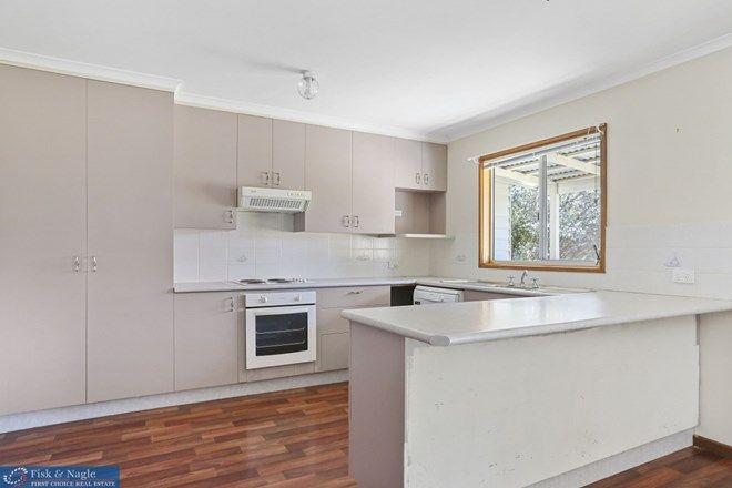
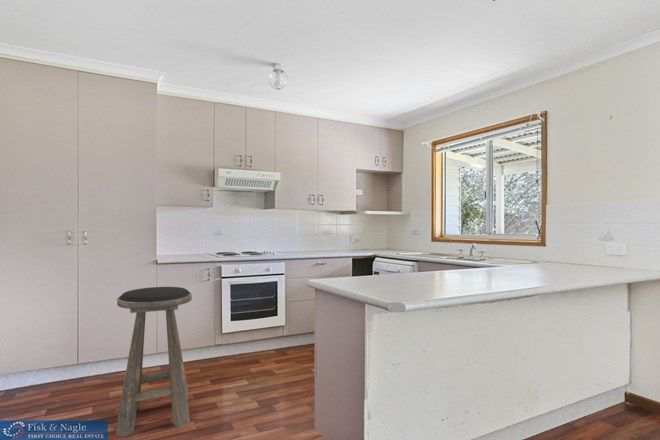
+ stool (168, 353)
